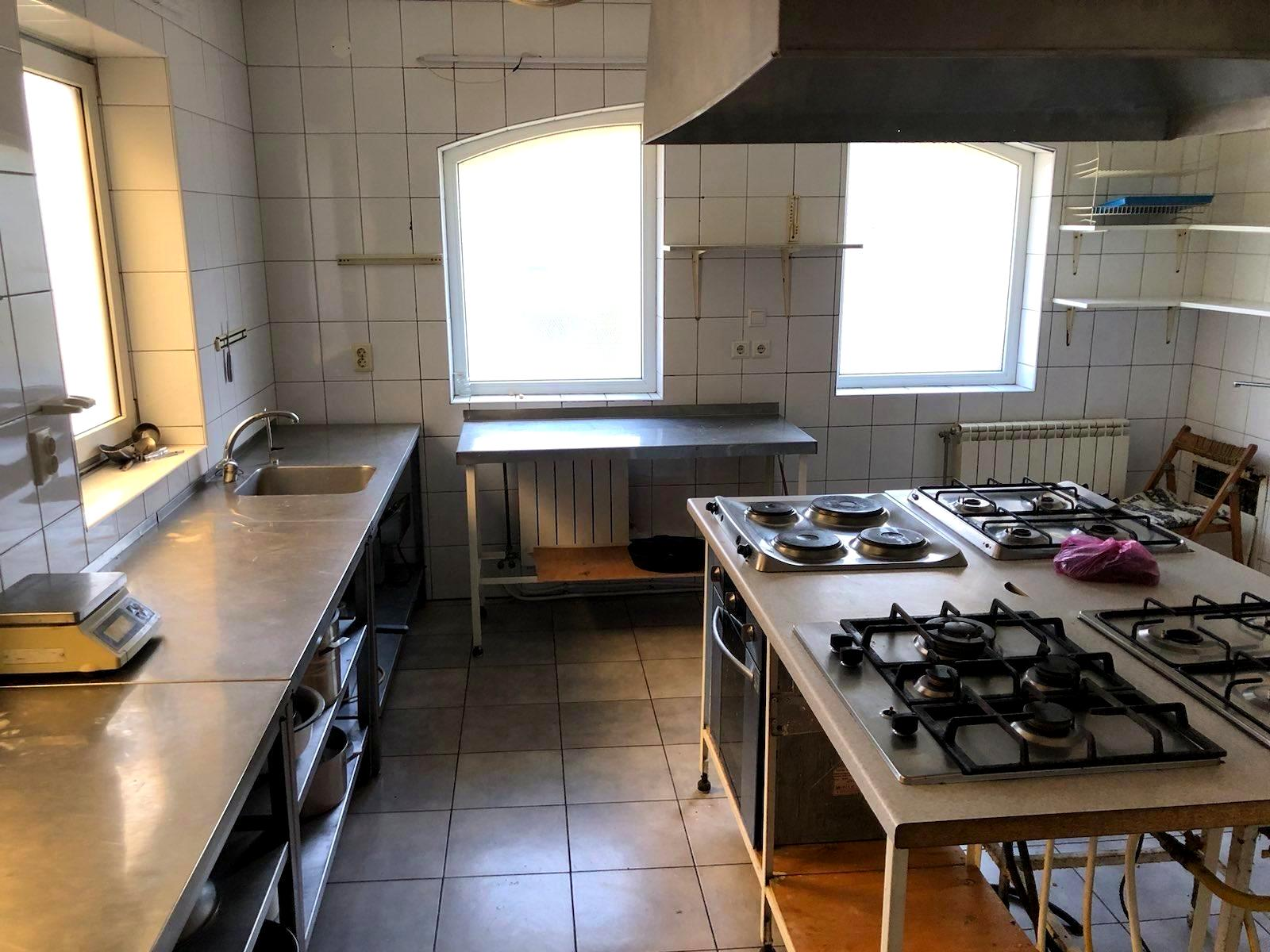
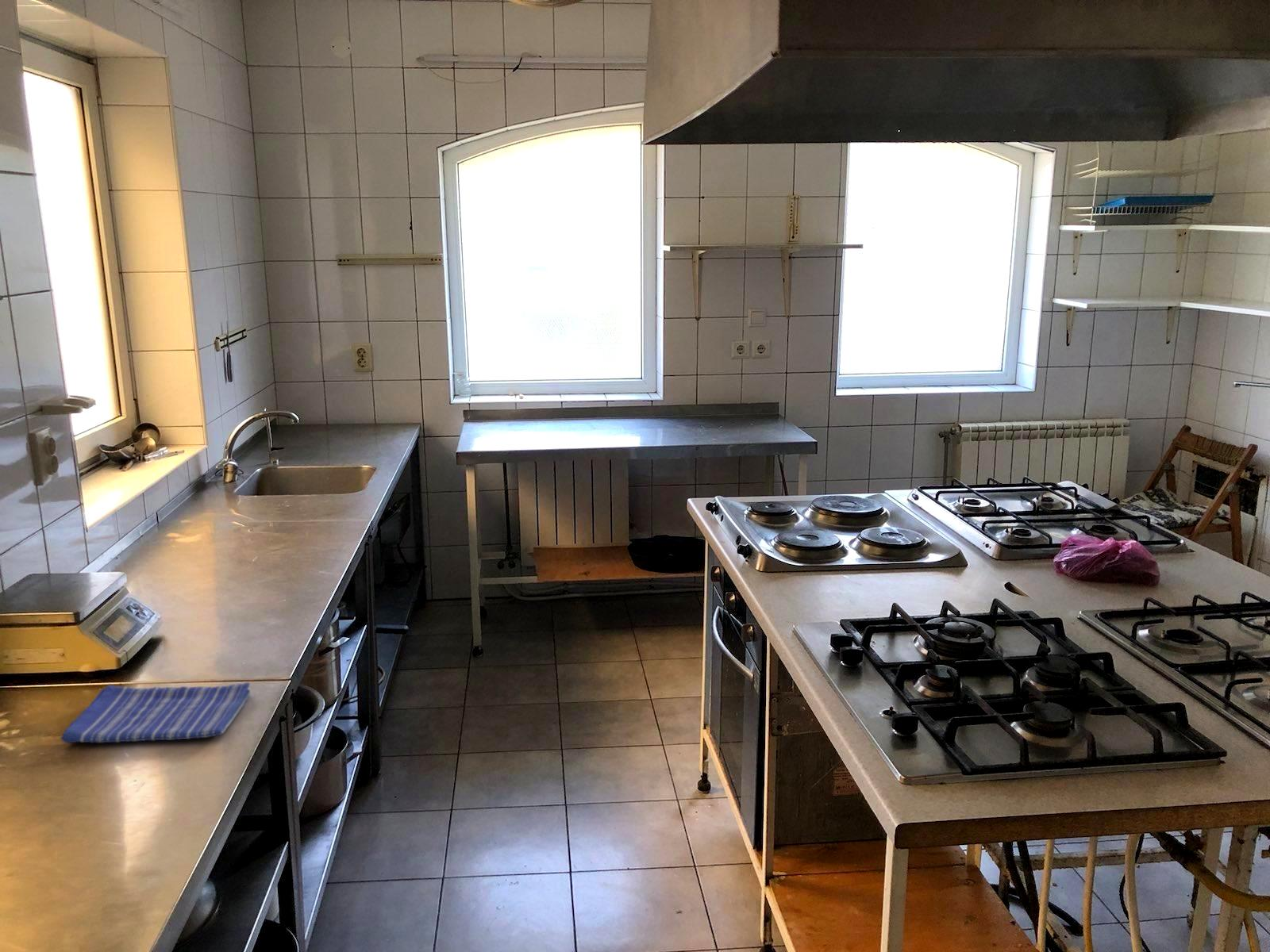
+ dish towel (160, 710)
